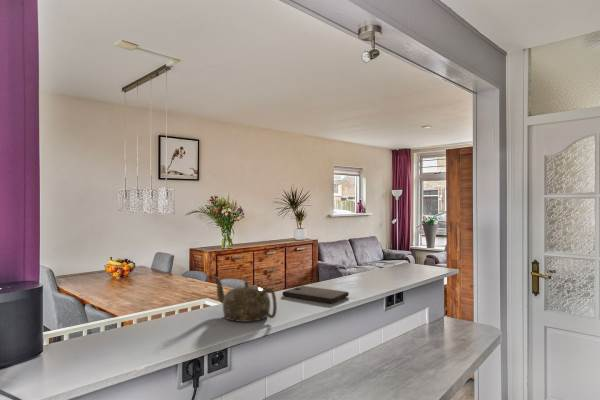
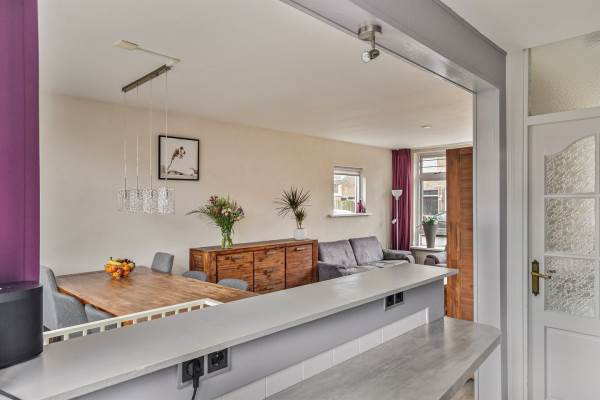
- cutting board (315, 293)
- teapot (243, 297)
